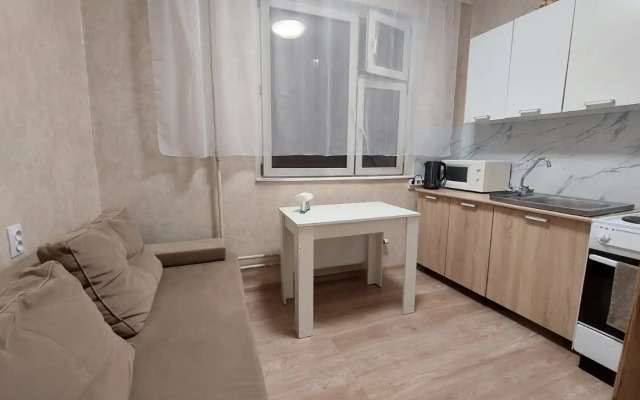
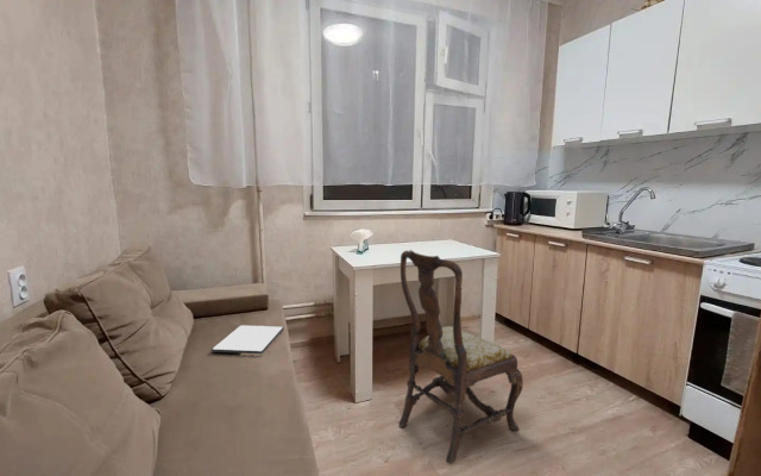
+ dining chair (459, 339)
+ tablet (250, 338)
